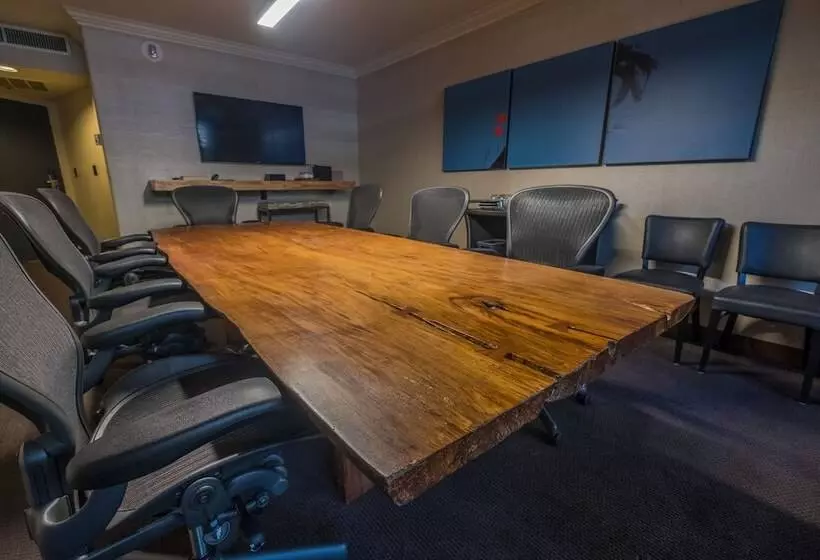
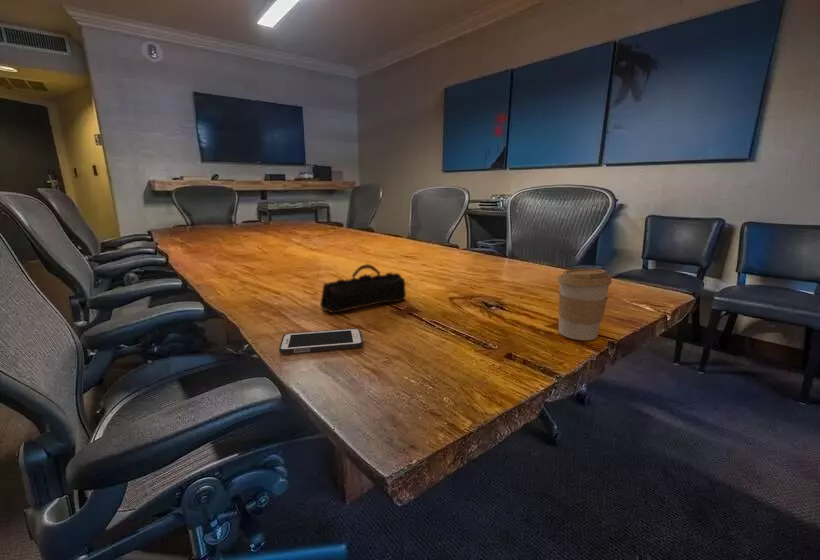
+ coffee cup (581, 302)
+ pencil case (365, 285)
+ cell phone (322, 340)
